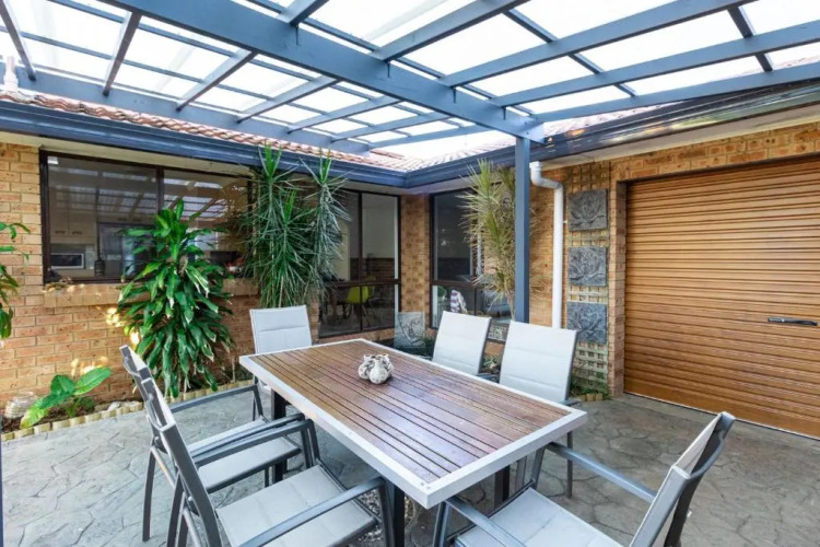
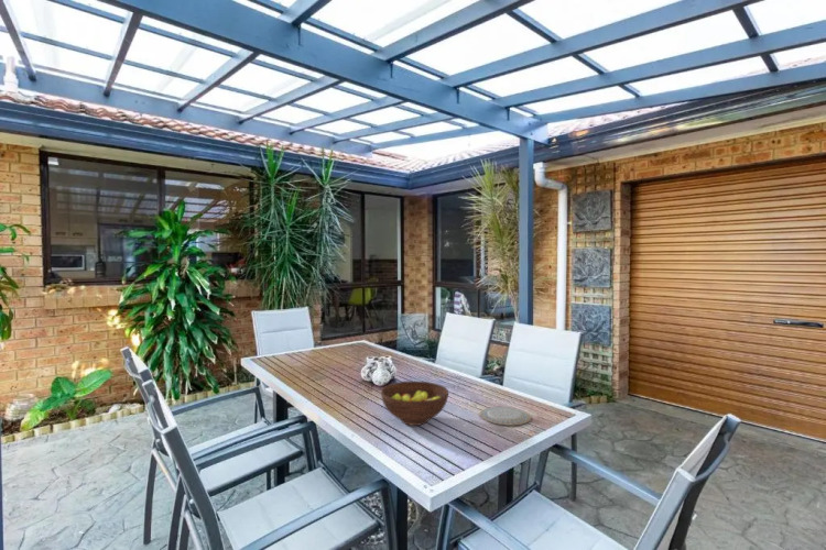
+ chinaware (504, 414)
+ fruit bowl (414, 406)
